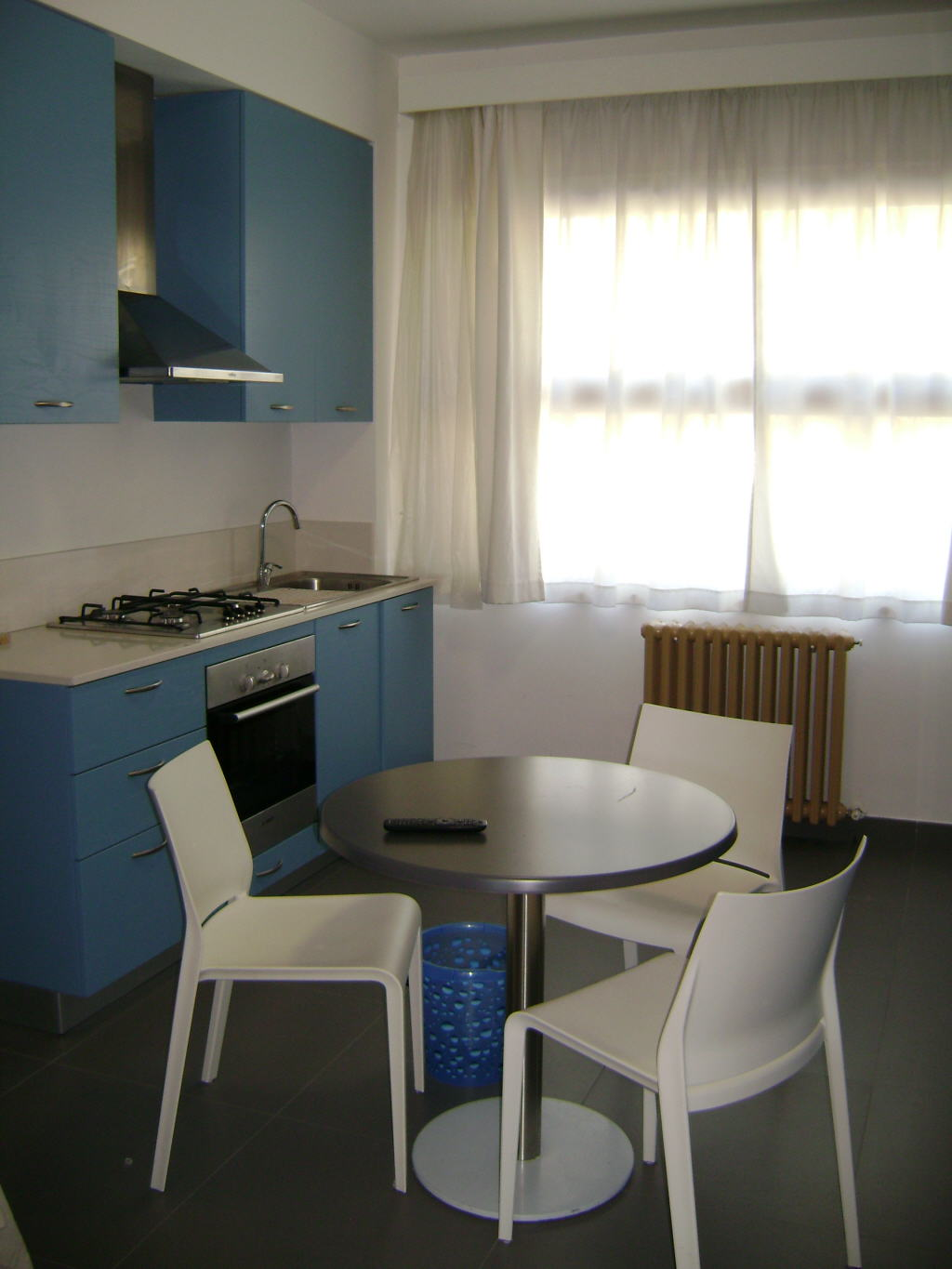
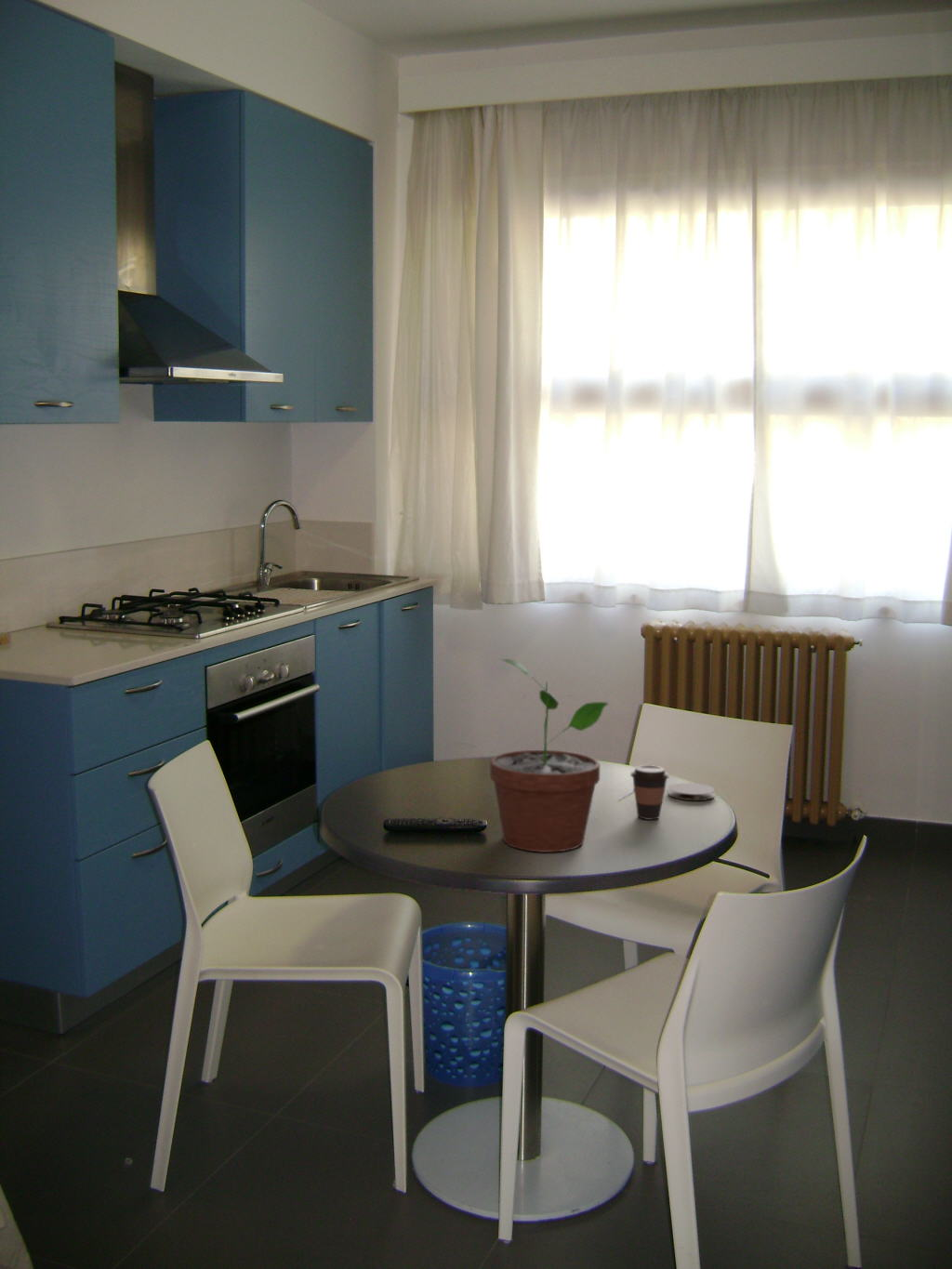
+ coffee cup (649, 792)
+ coaster (691, 791)
+ potted plant (545, 749)
